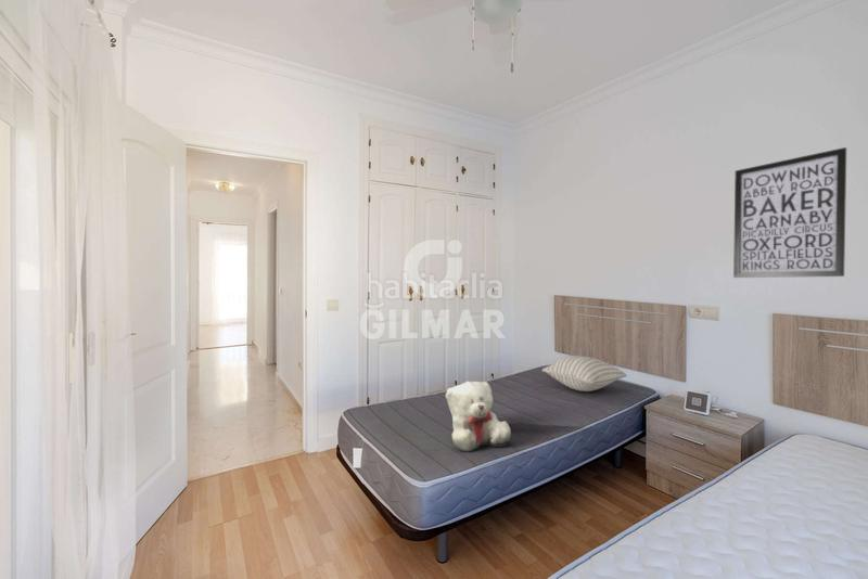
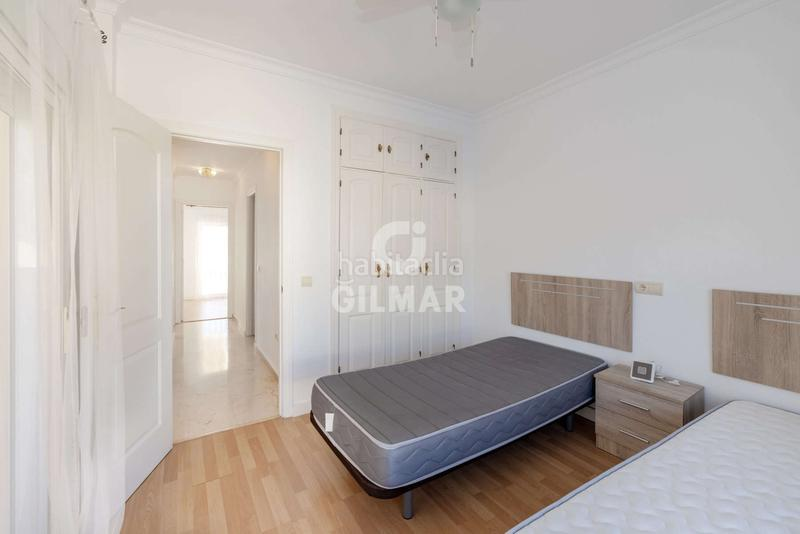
- wall art (784, 218)
- teddy bear (476, 412)
- pillow (583, 372)
